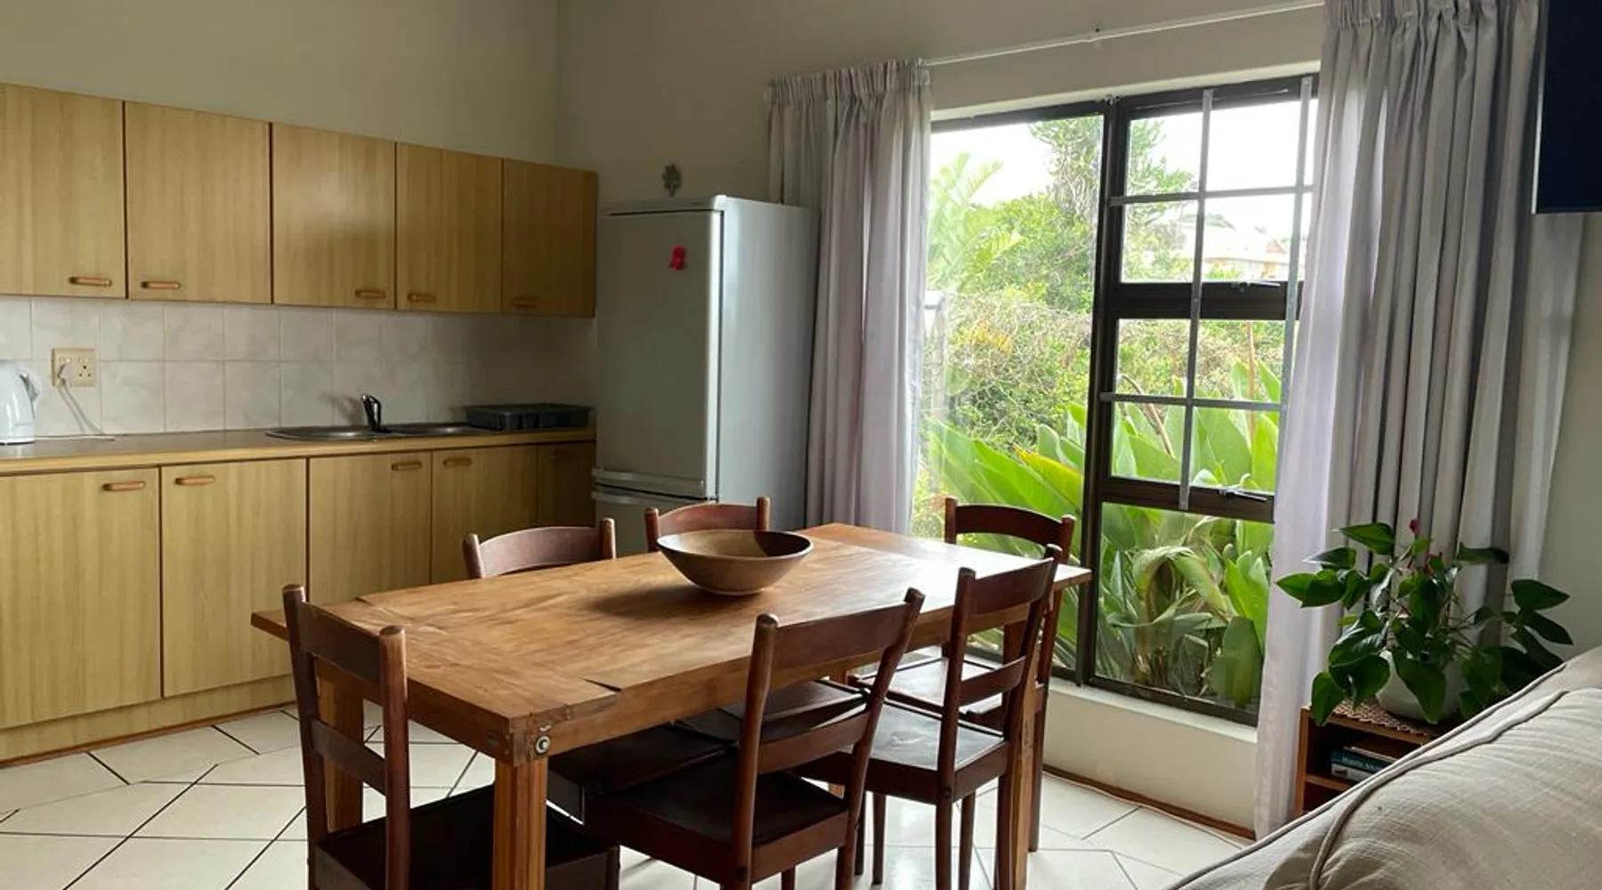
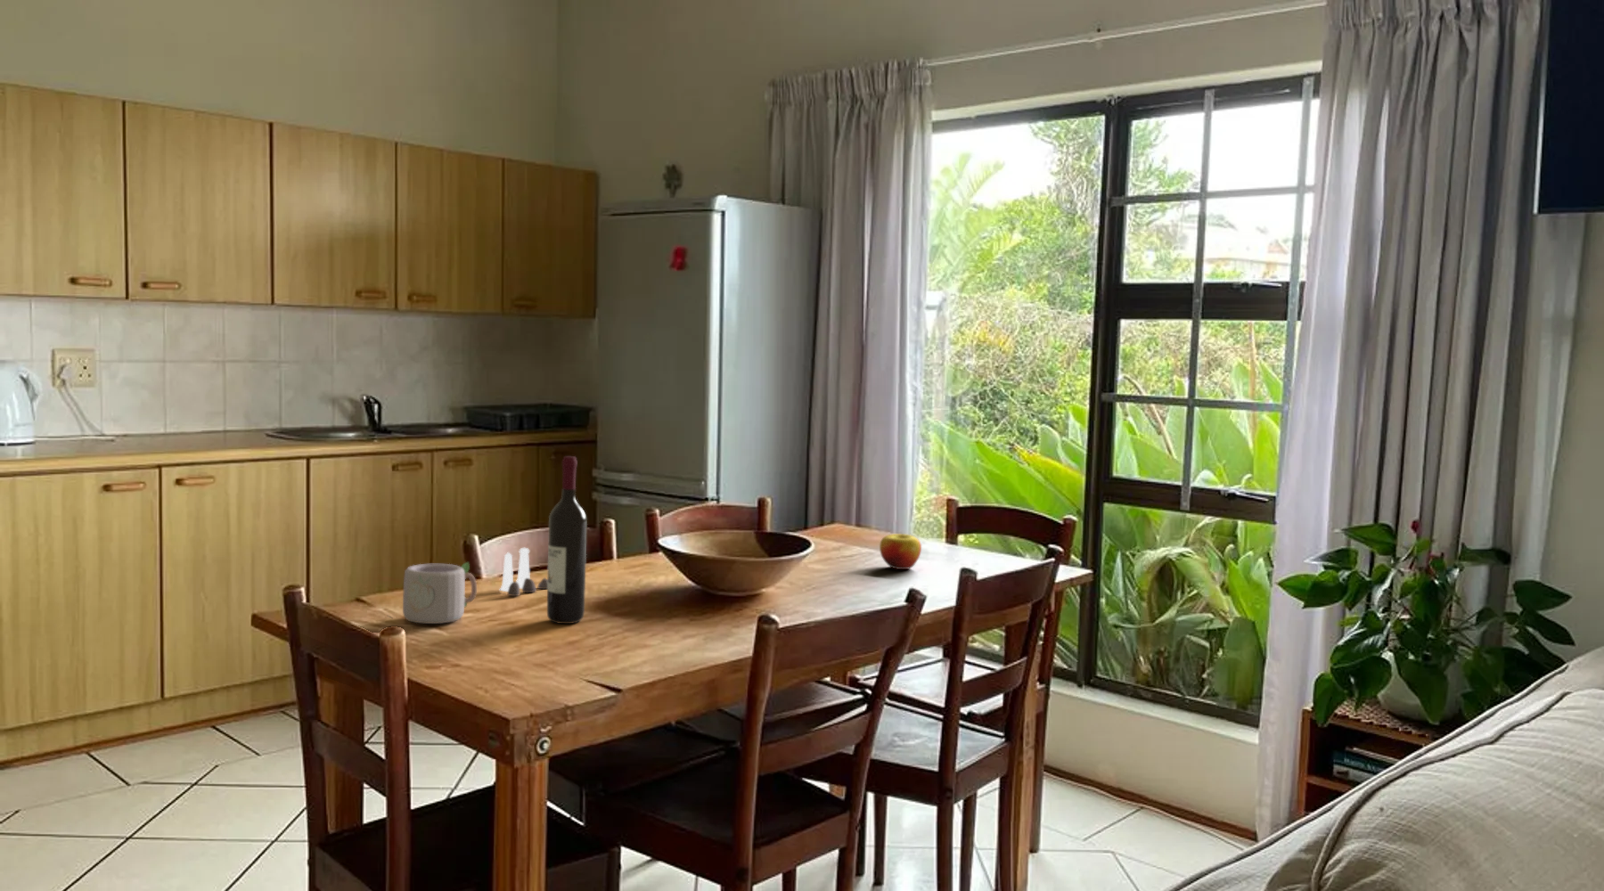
+ apple (900, 551)
+ salt and pepper shaker set (524, 569)
+ wine bottle (567, 538)
+ mug (439, 590)
